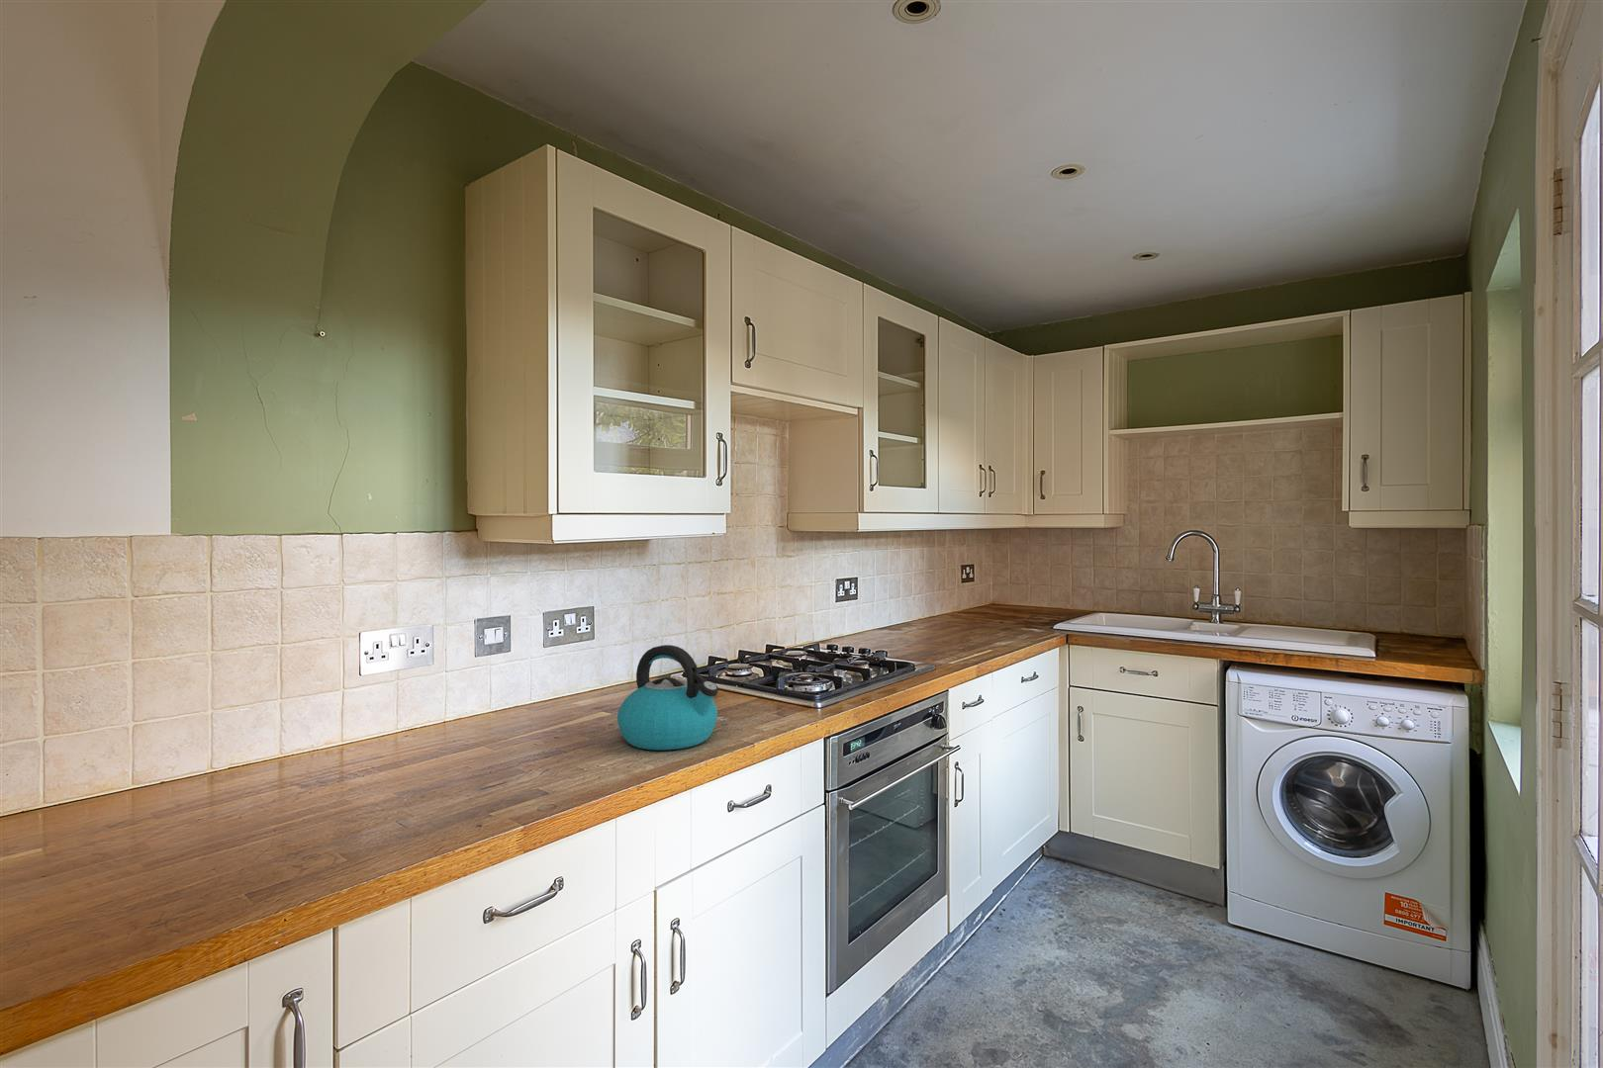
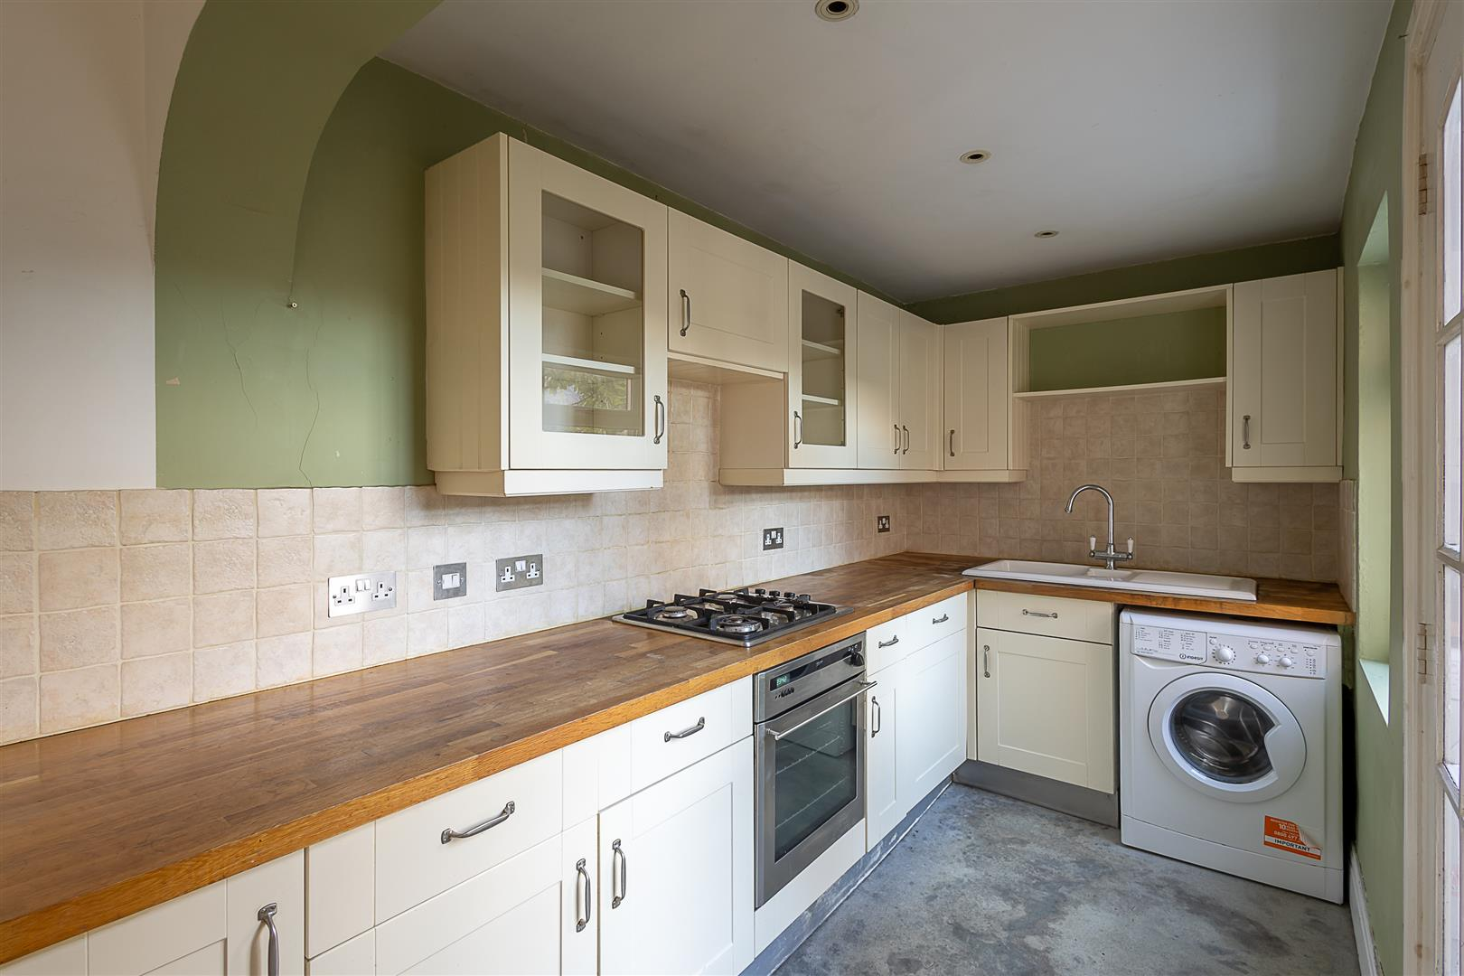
- kettle (673, 694)
